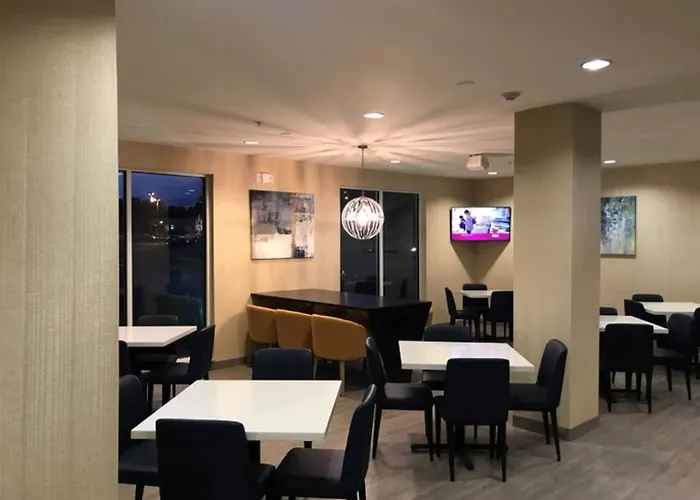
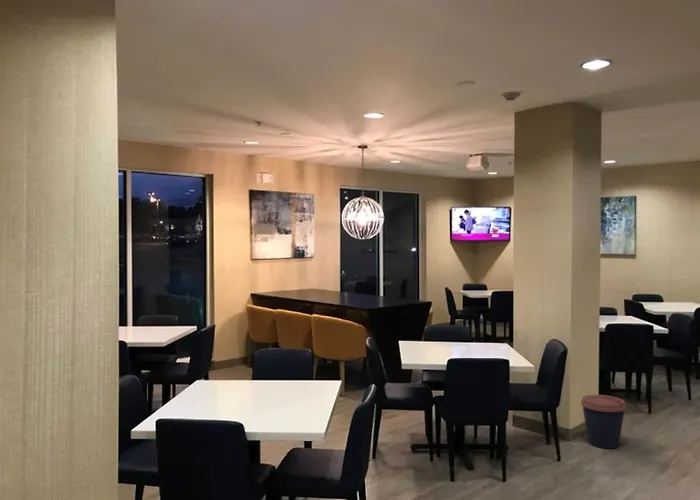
+ coffee cup (603, 421)
